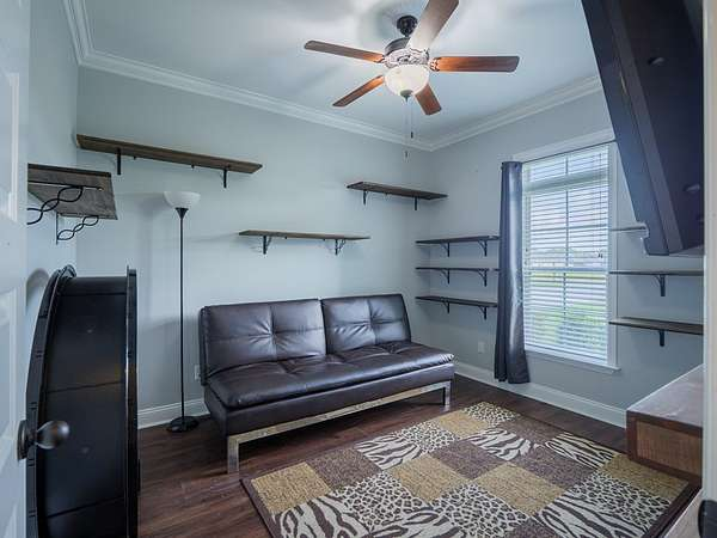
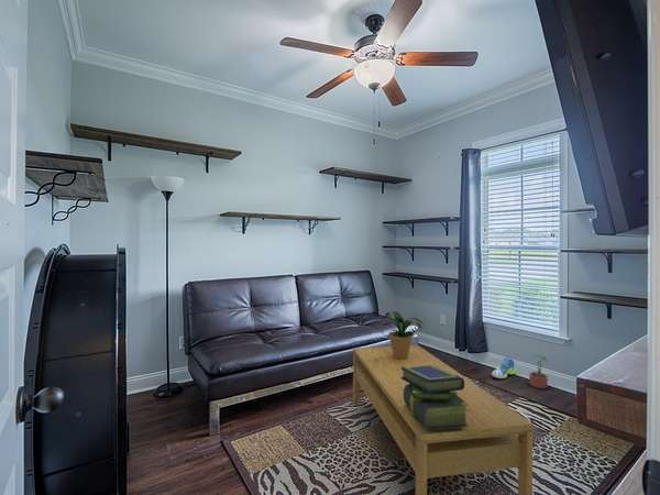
+ stack of books (430, 392)
+ coffee table (413, 415)
+ potted plant (399, 334)
+ potted plant (539, 370)
+ sneaker (503, 366)
